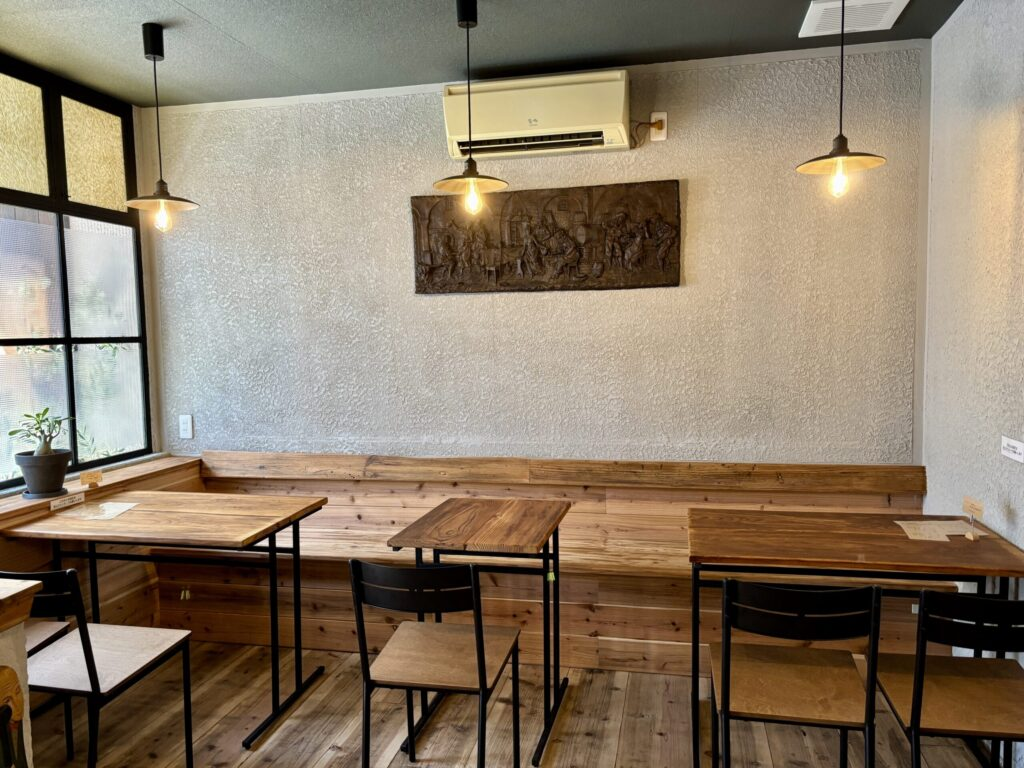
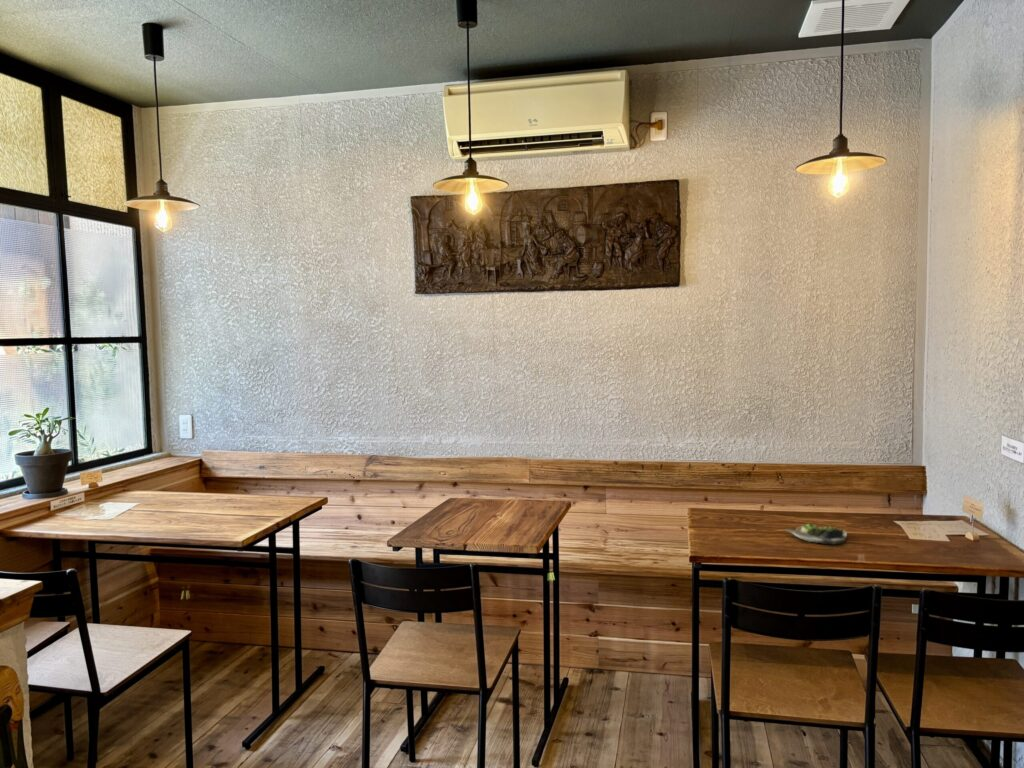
+ salad plate (821, 531)
